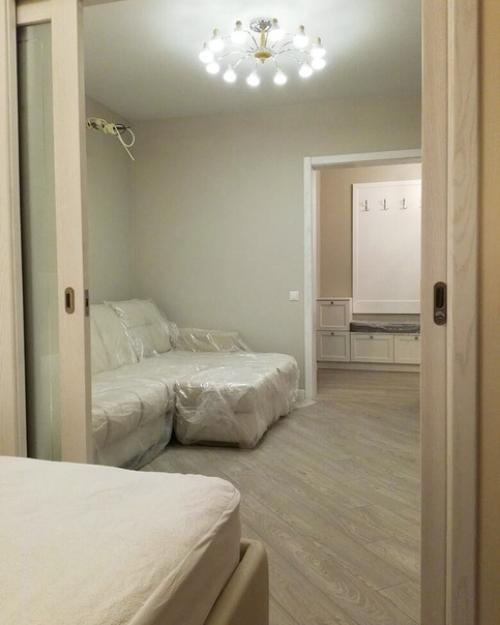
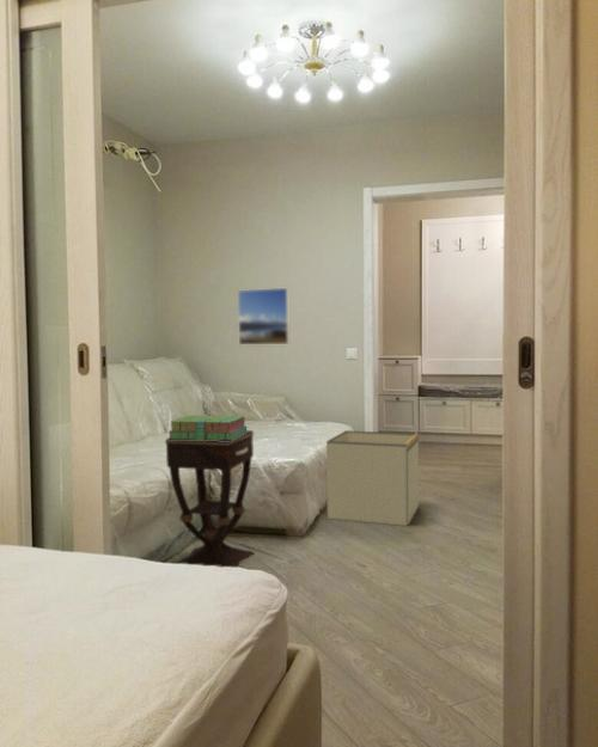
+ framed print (263, 317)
+ side table (213, 501)
+ stack of books (208, 427)
+ storage bin (373, 473)
